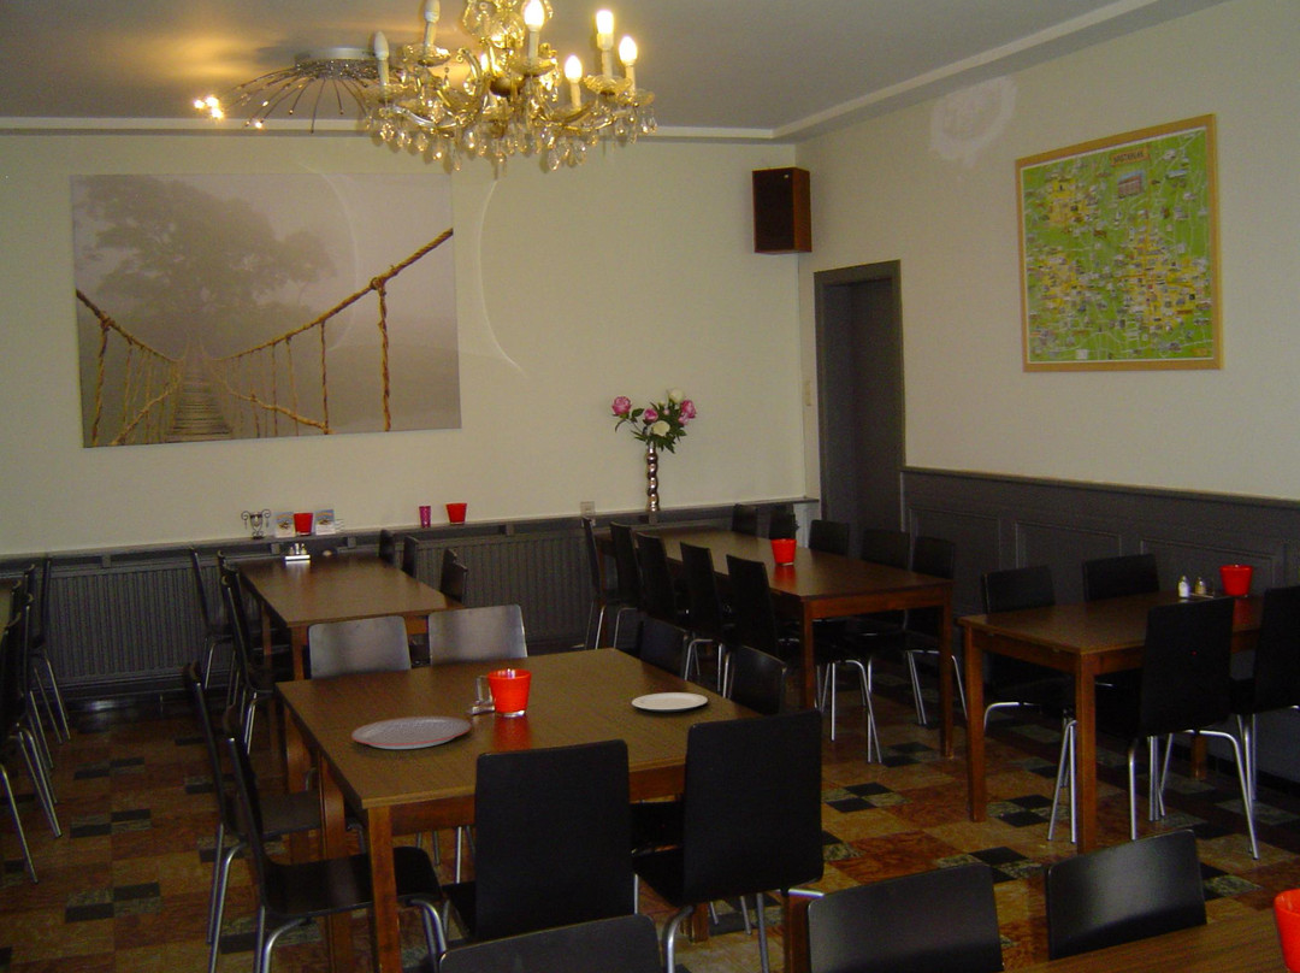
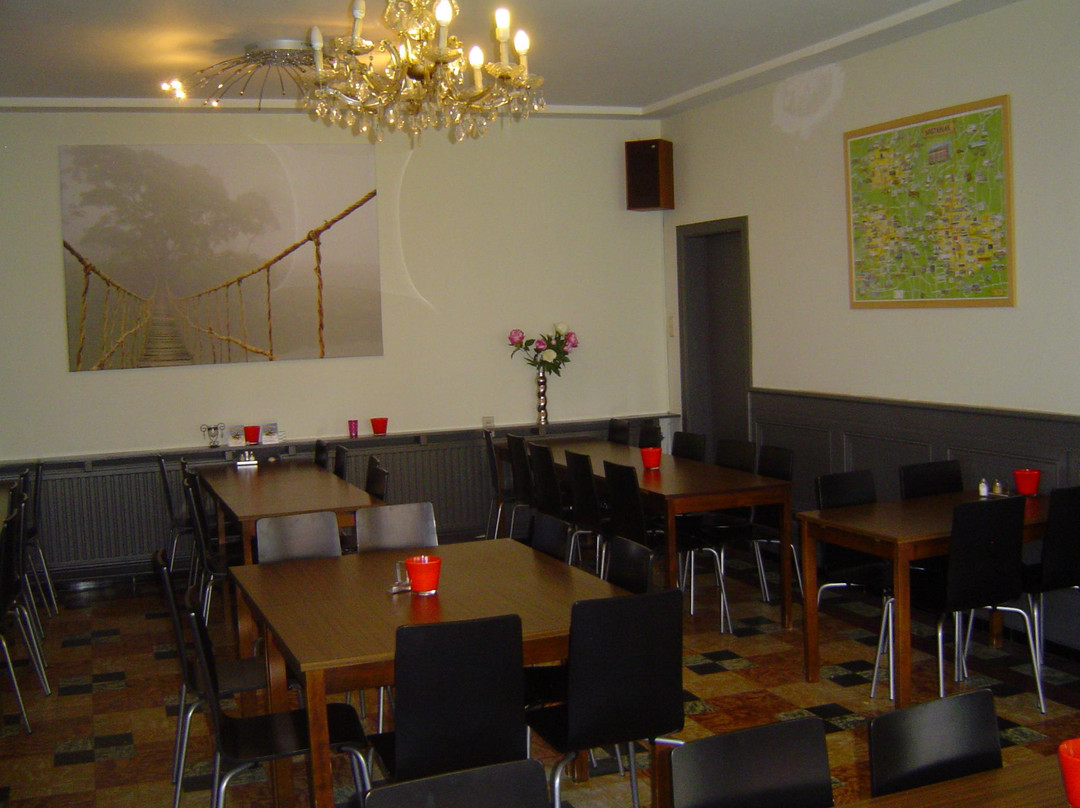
- plate (412, 733)
- plate (669, 702)
